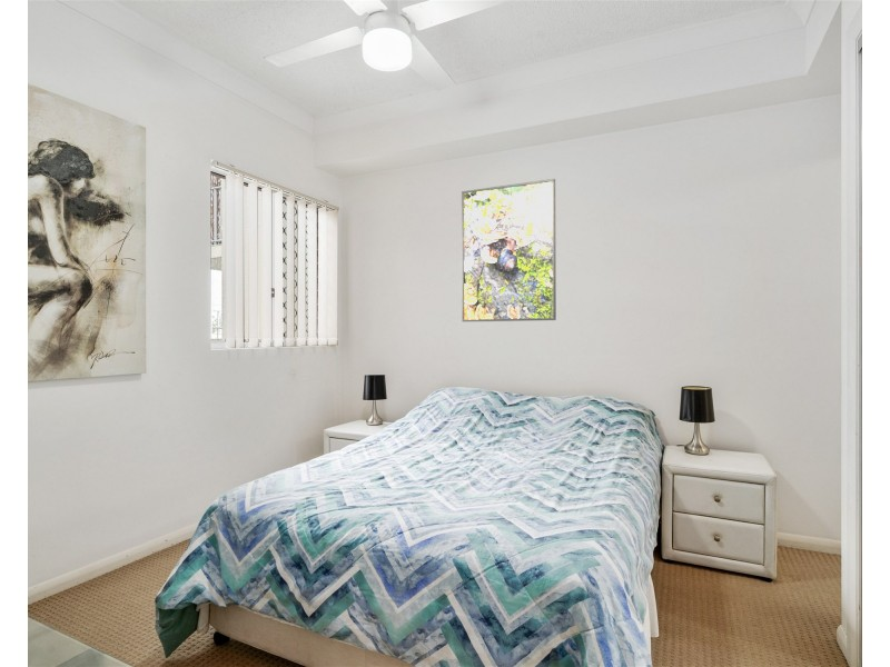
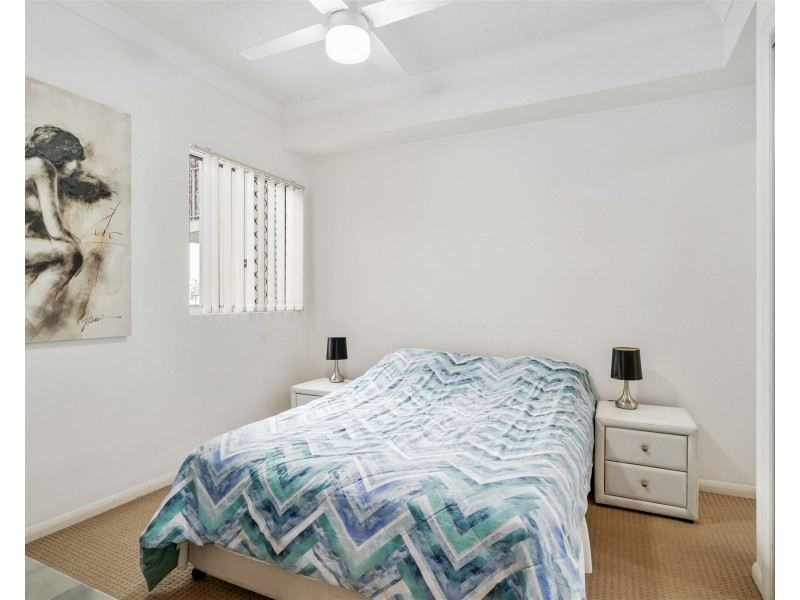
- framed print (506, 252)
